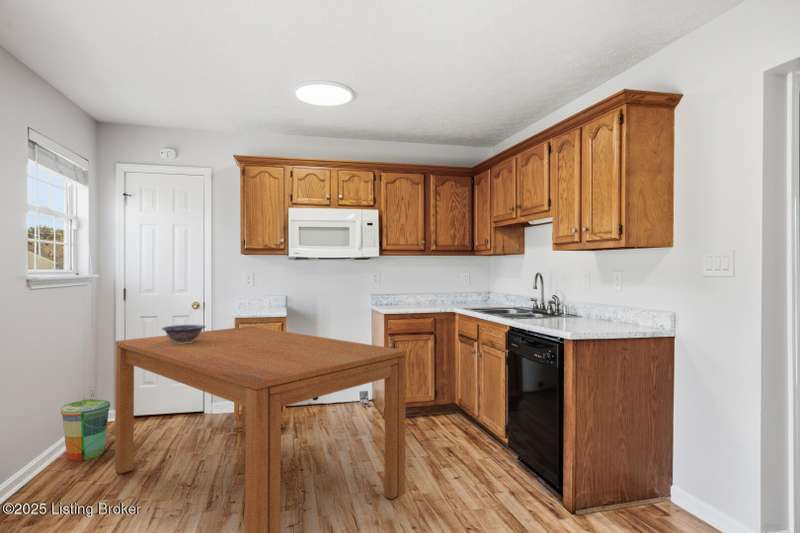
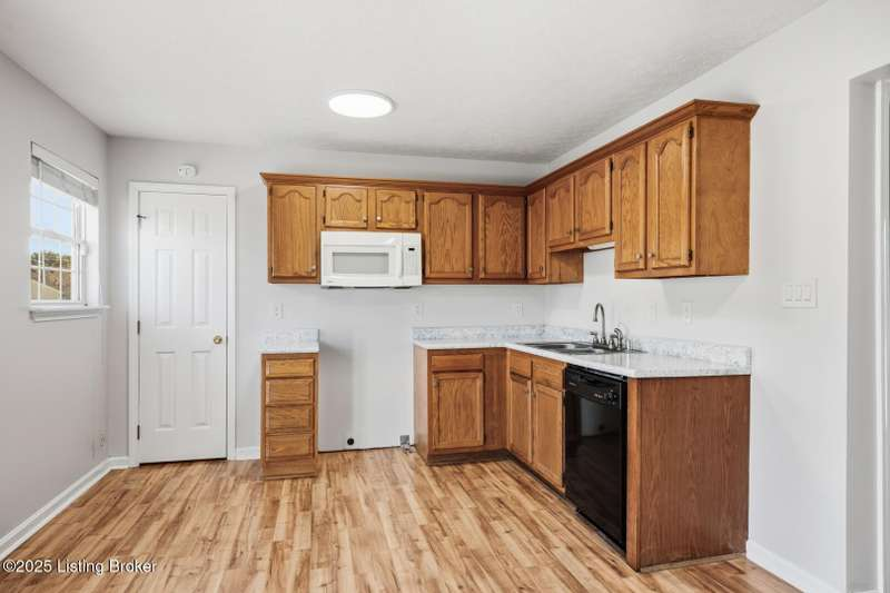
- decorative bowl (184, 334)
- trash can (86, 429)
- dining table (252, 413)
